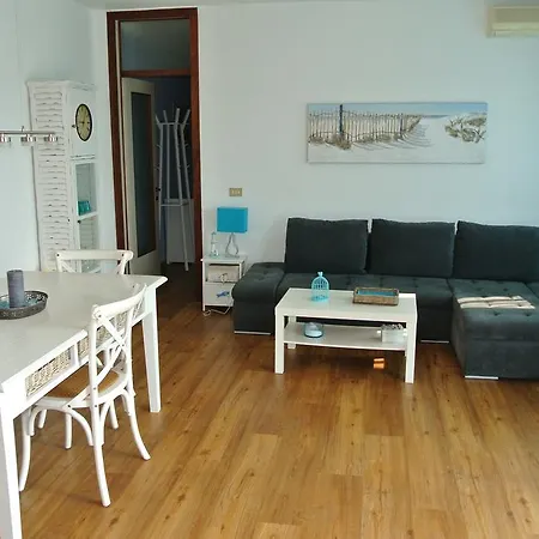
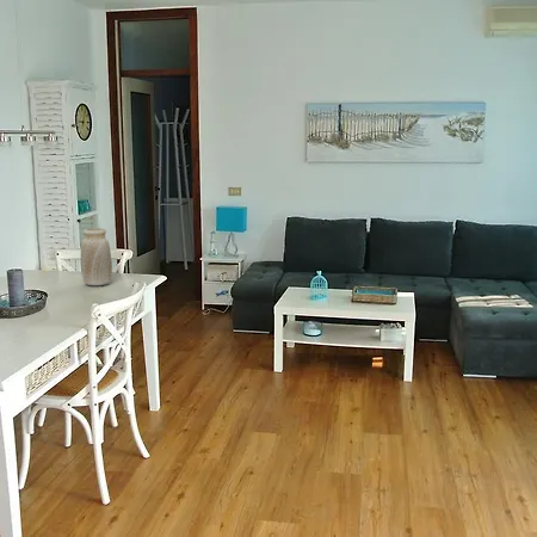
+ vase (95, 257)
